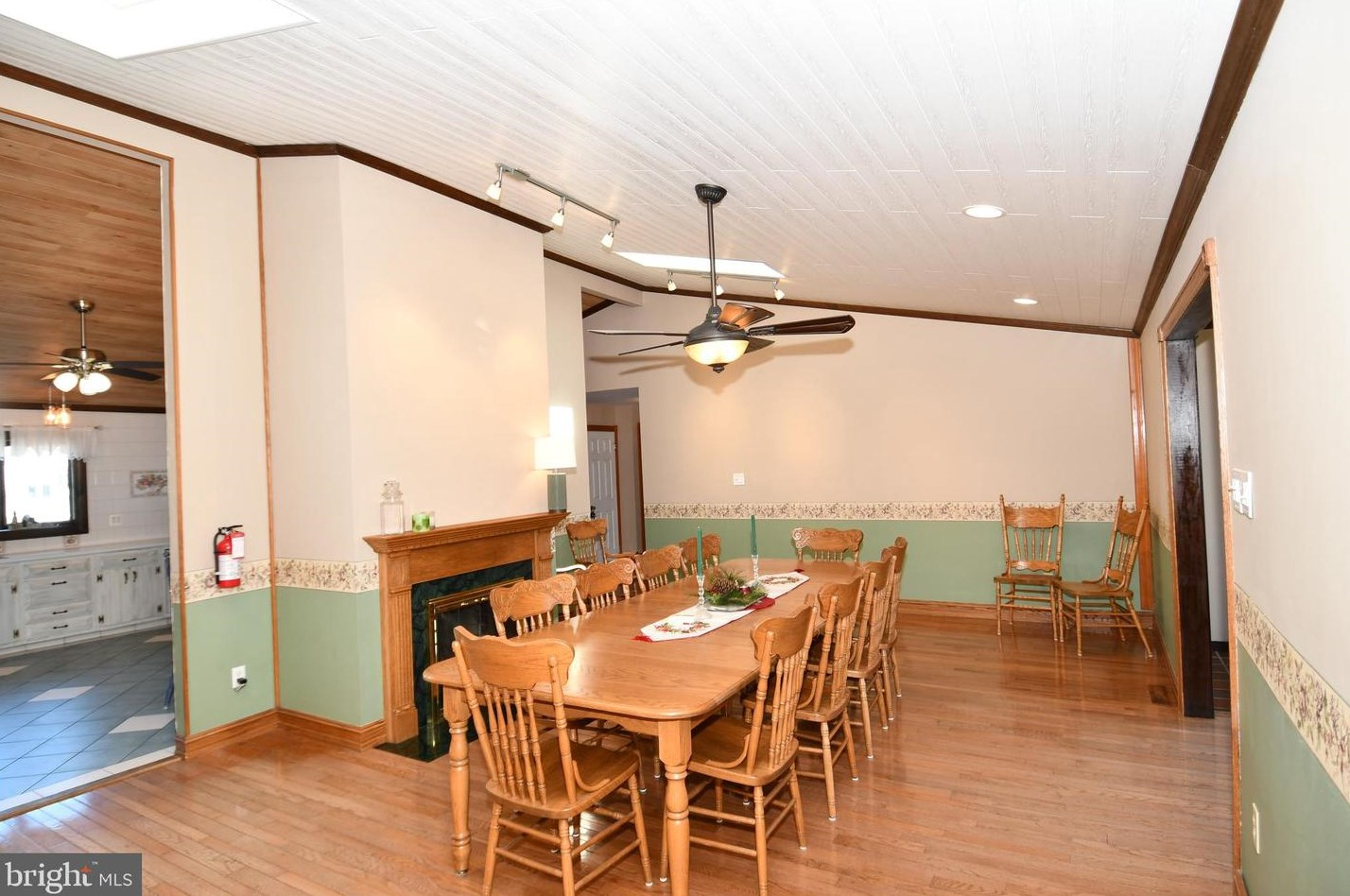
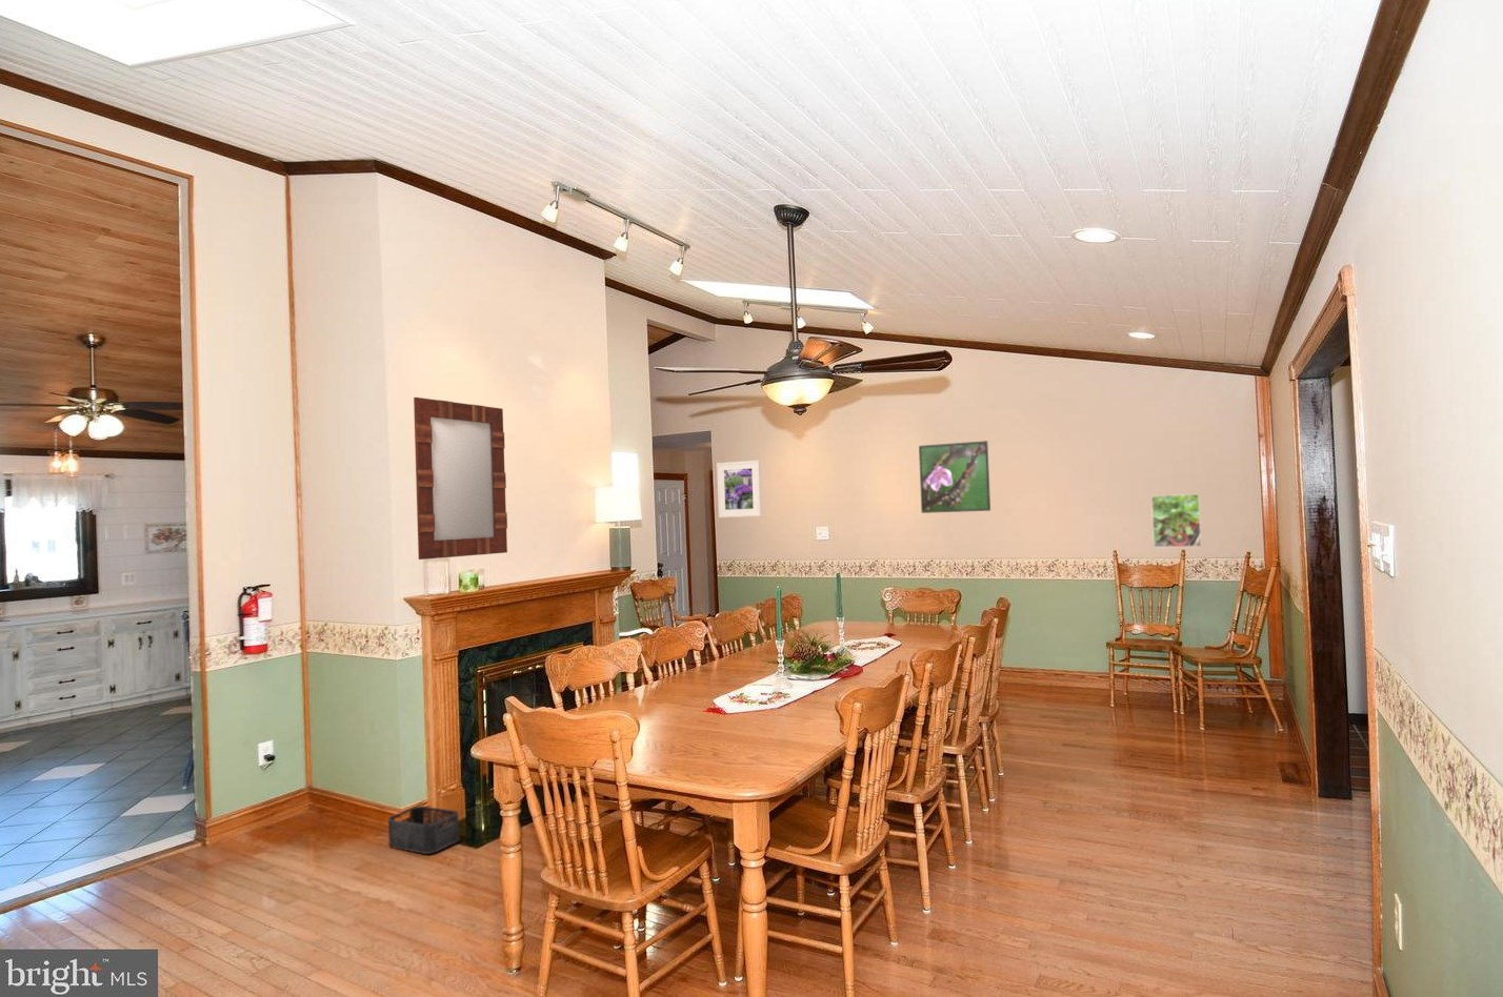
+ home mirror (463, 478)
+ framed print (954, 477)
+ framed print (738, 488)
+ storage bin (423, 829)
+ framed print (1176, 521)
